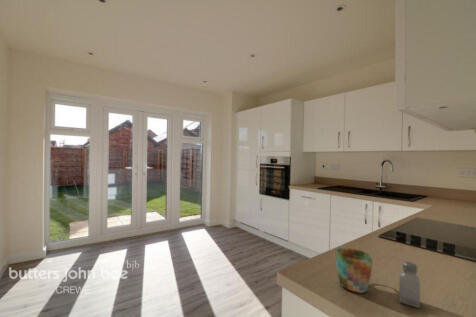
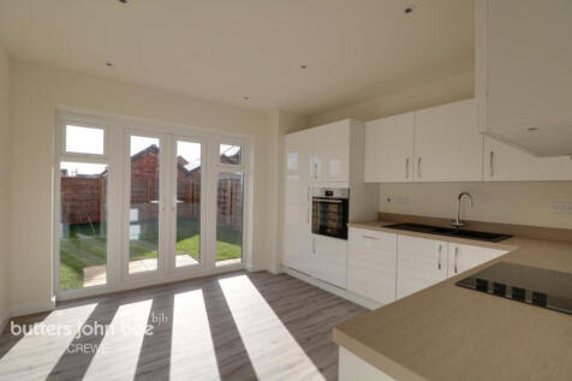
- mug (355, 268)
- saltshaker (409, 282)
